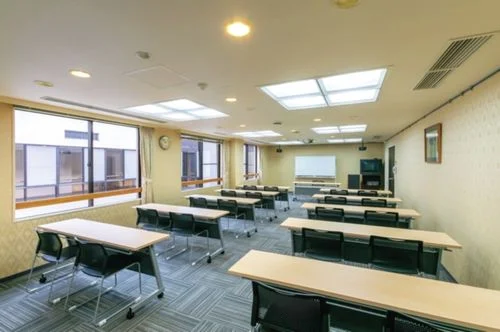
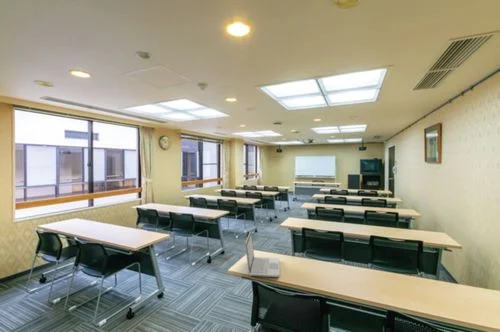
+ laptop (263, 257)
